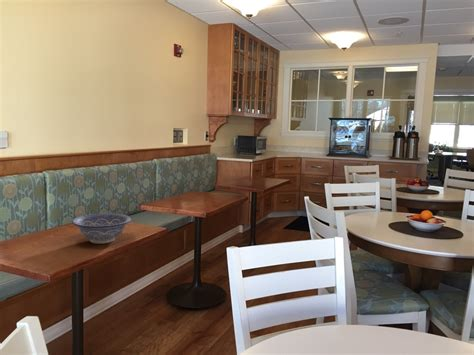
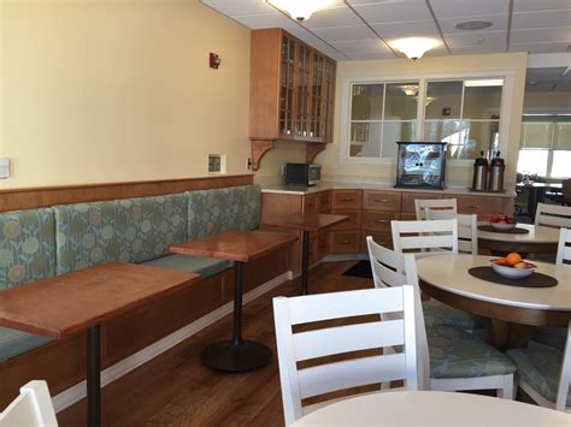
- decorative bowl (102, 229)
